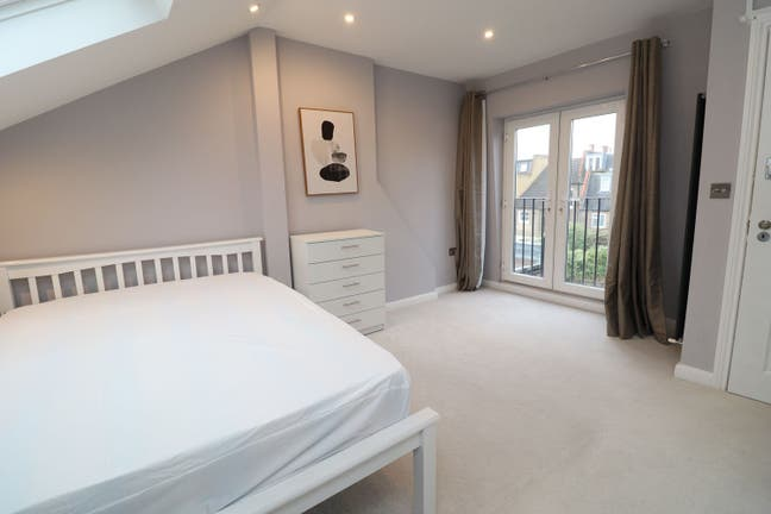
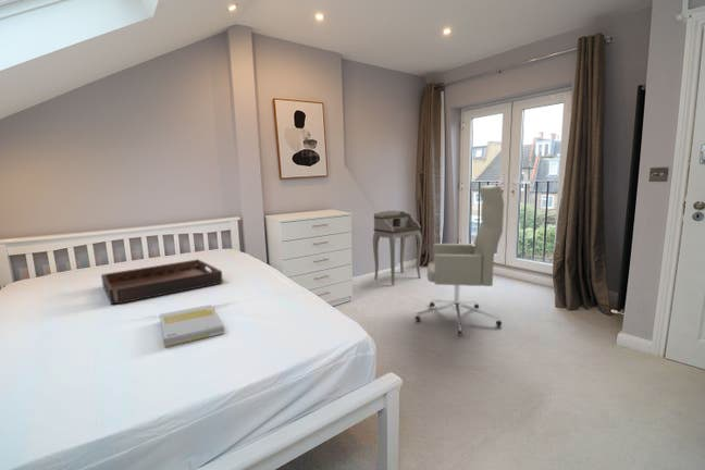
+ serving tray (162, 279)
+ desk (400, 245)
+ book (190, 323)
+ office chair (461, 253)
